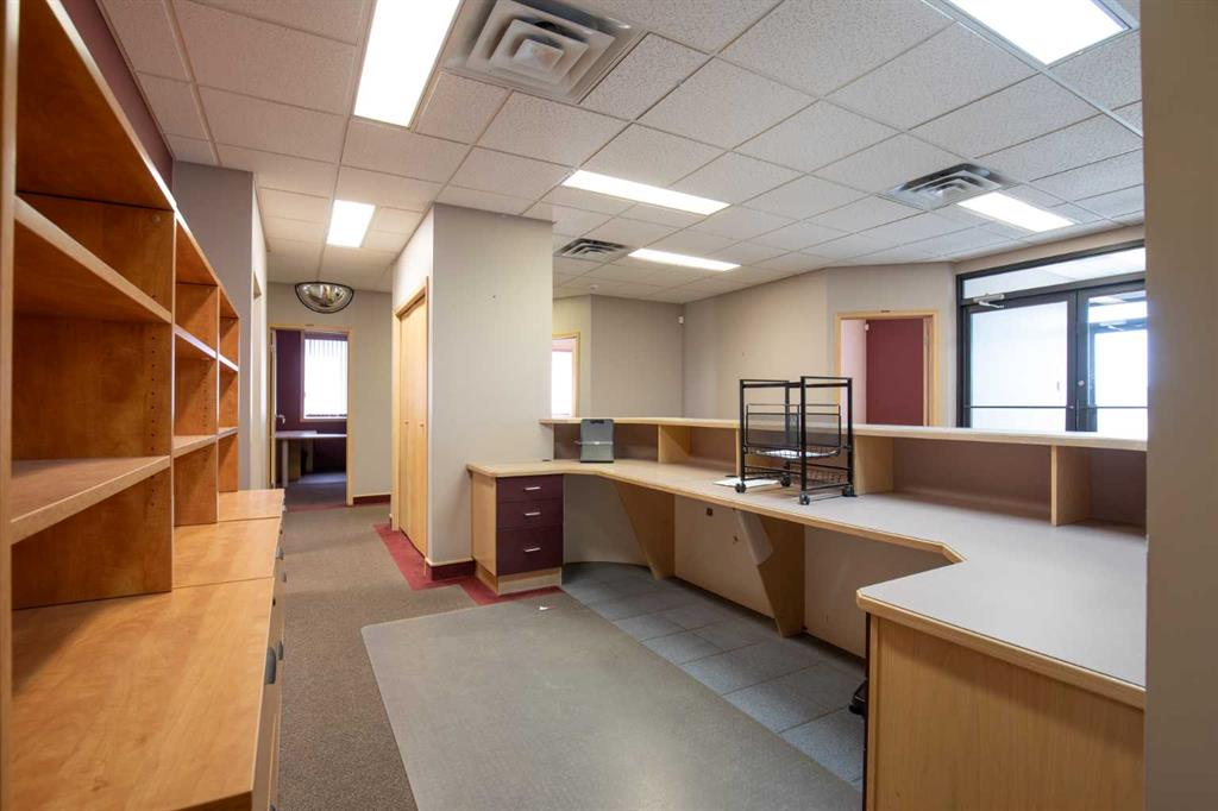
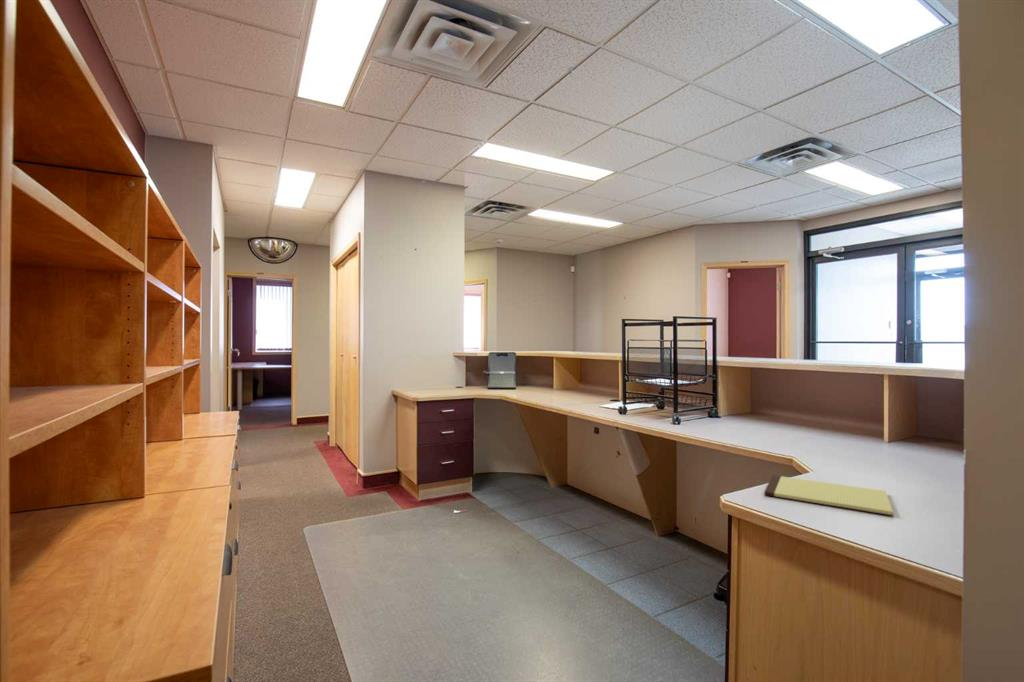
+ notepad (825, 492)
